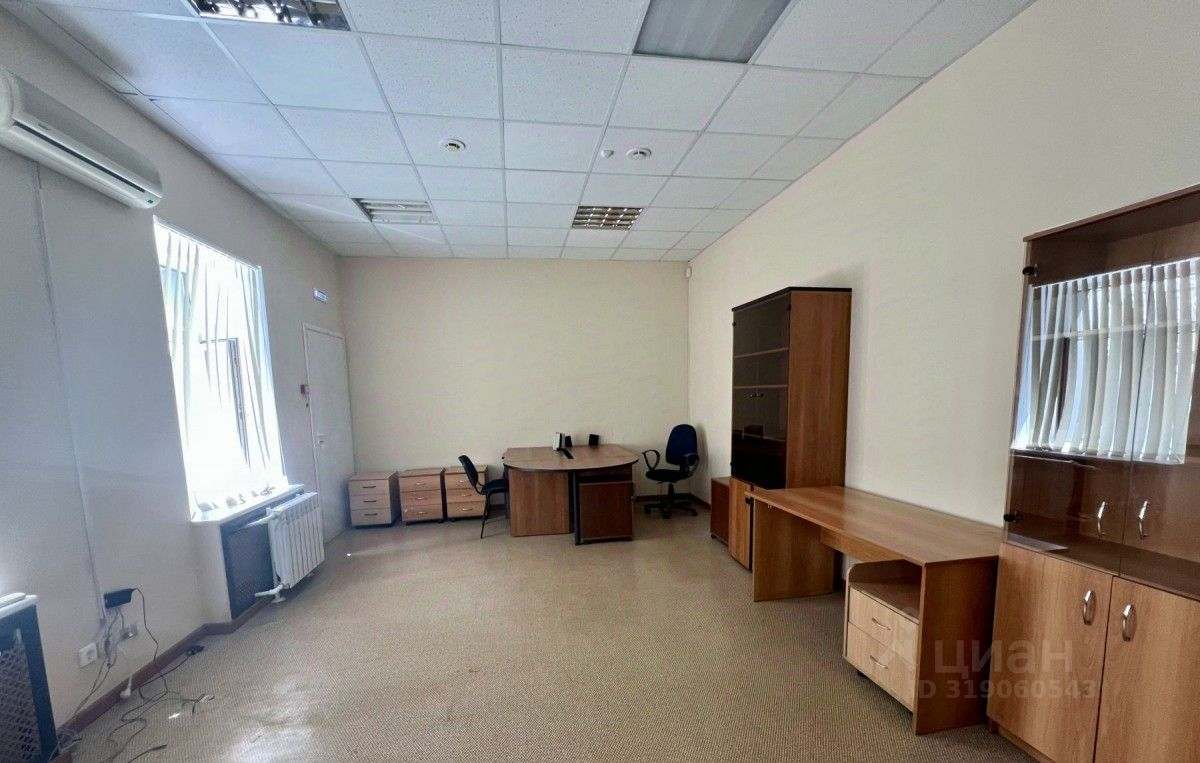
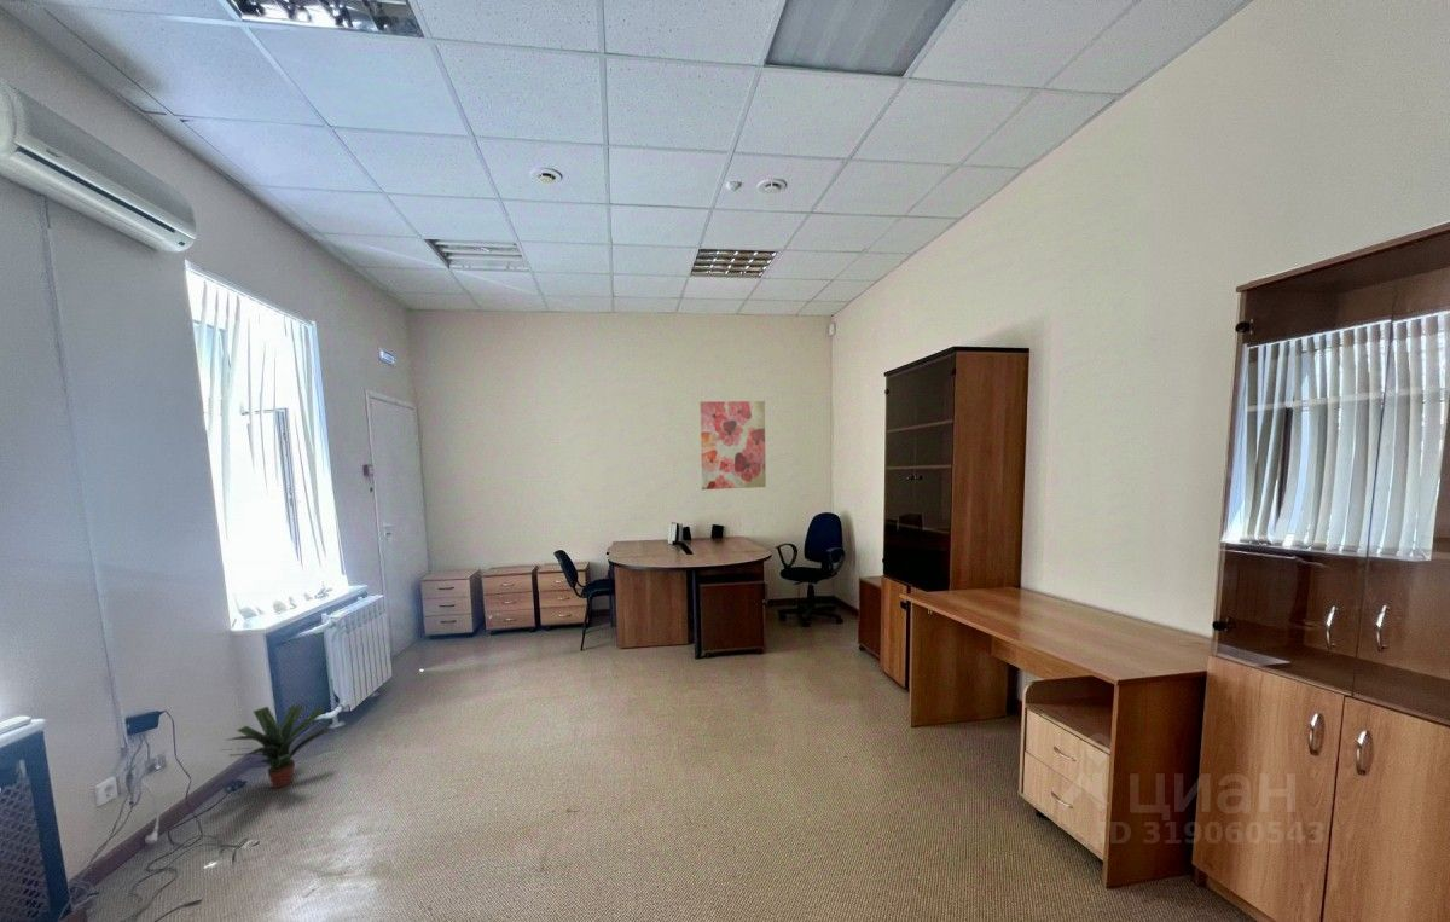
+ potted plant (272, 748)
+ wall art (732, 445)
